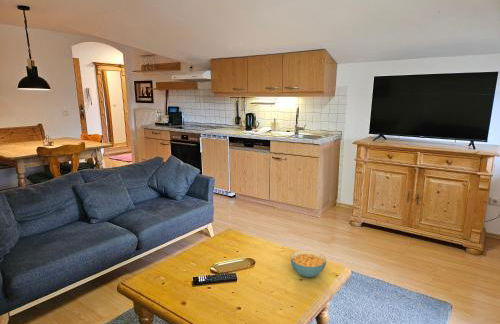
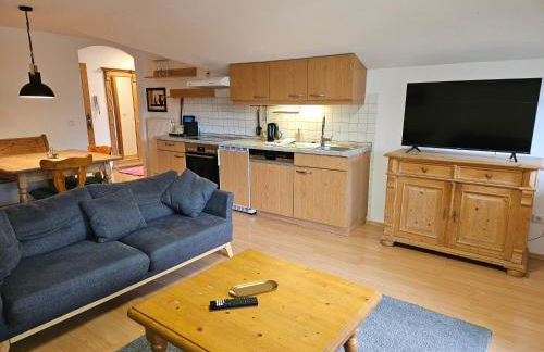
- cereal bowl (307, 266)
